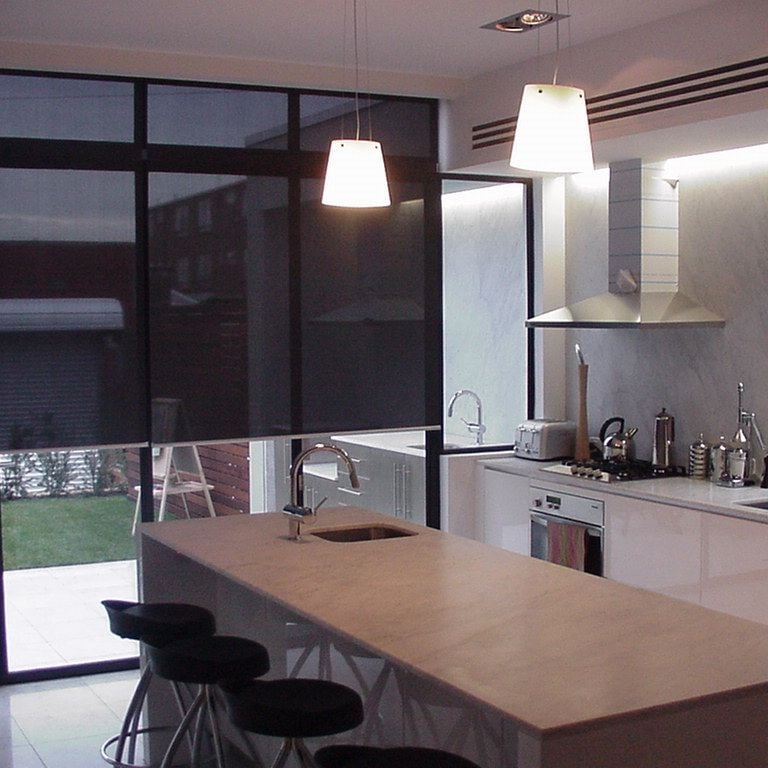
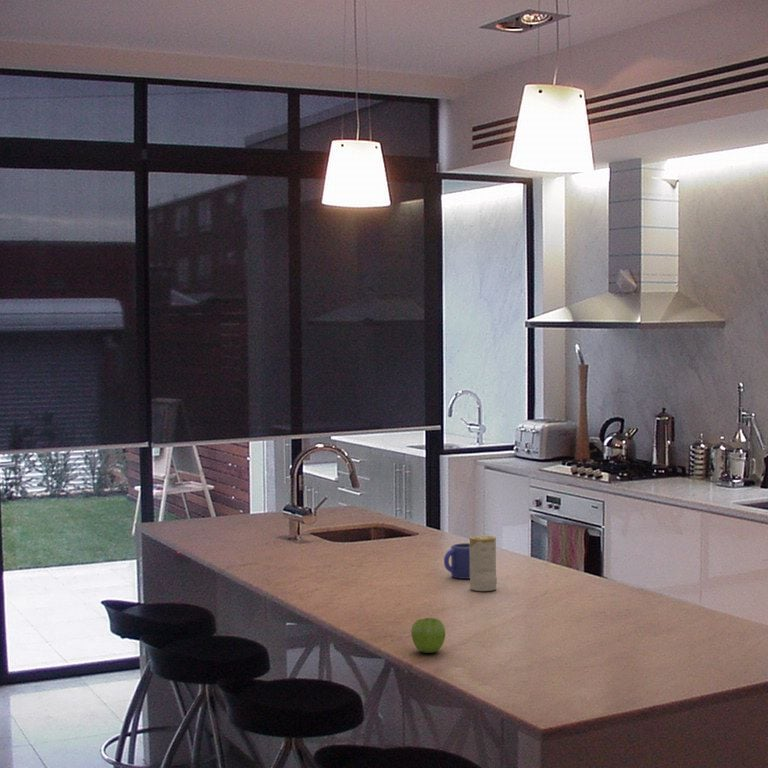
+ fruit (428, 634)
+ mug (461, 561)
+ candle (483, 563)
